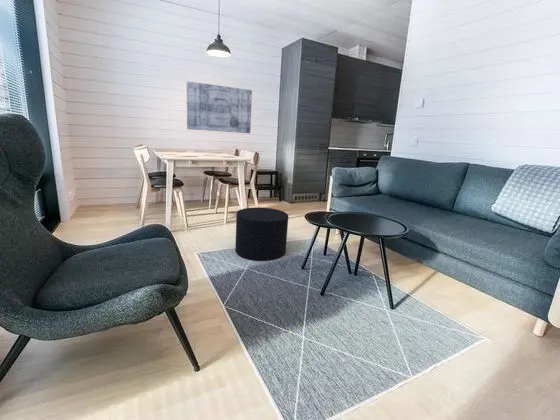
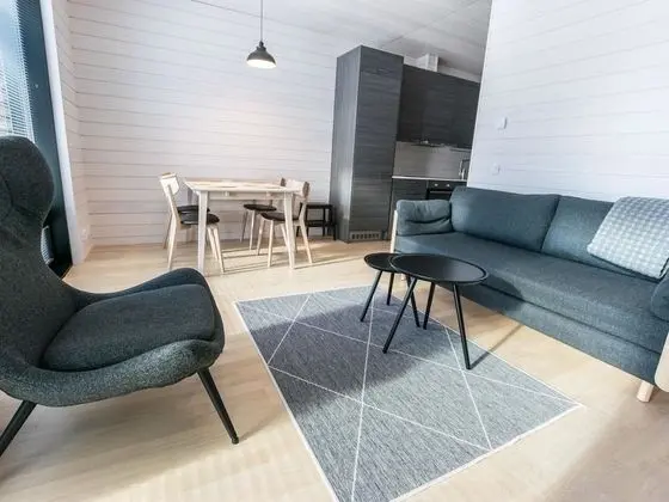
- wall art (220, 109)
- stool (261, 232)
